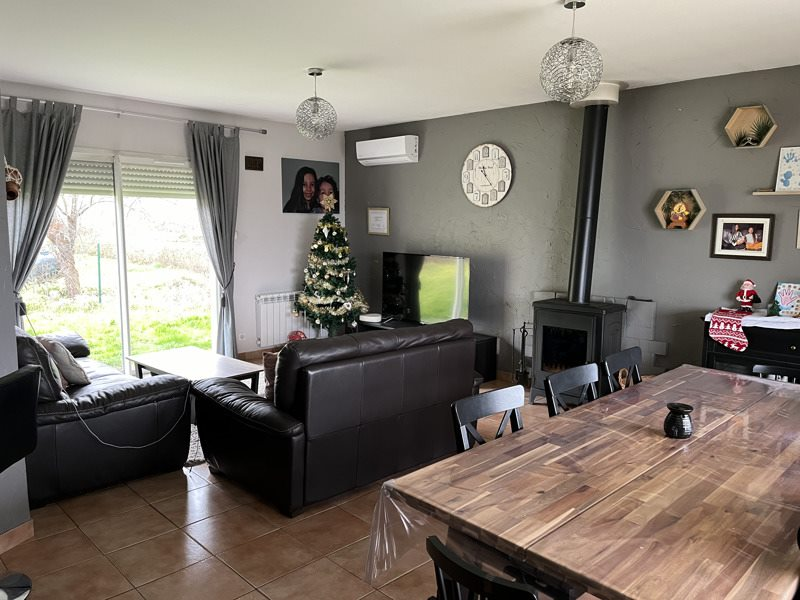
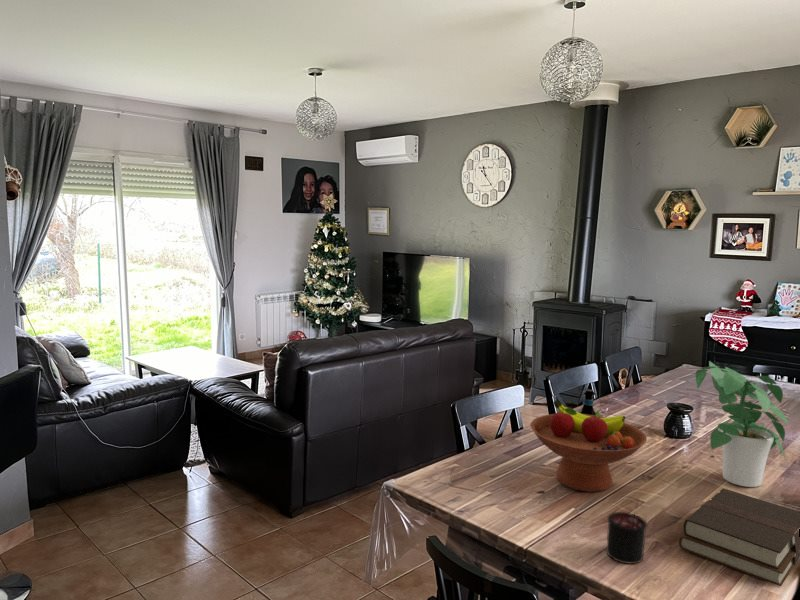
+ fruit bowl (586, 446)
+ tequila bottle (587, 408)
+ potted plant (739, 423)
+ candle (626, 529)
+ bible (746, 530)
